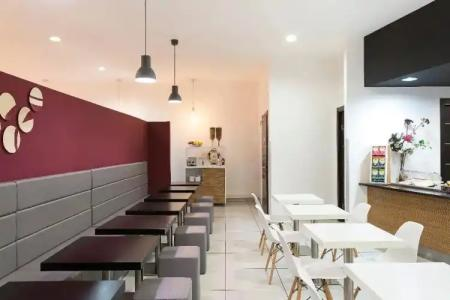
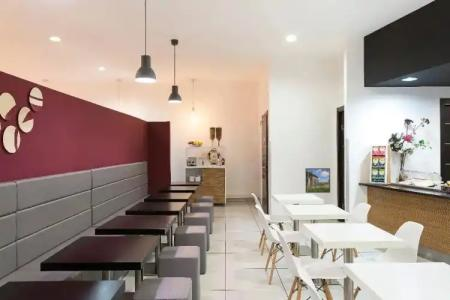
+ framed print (317, 180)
